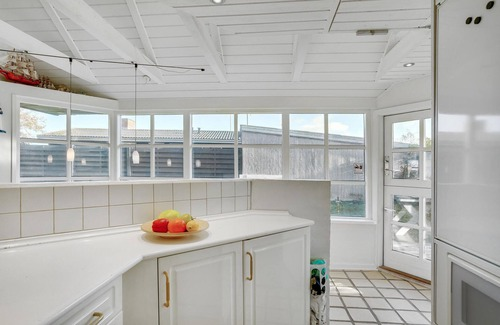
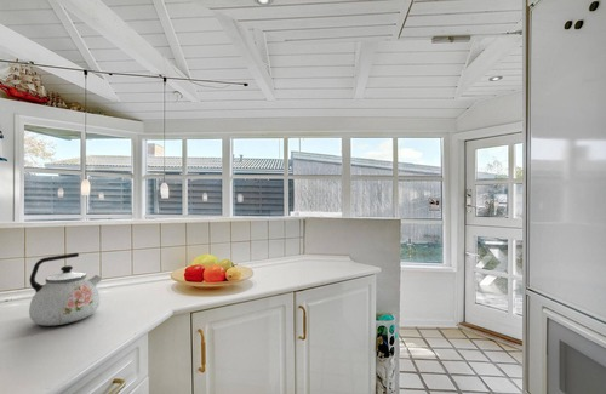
+ kettle (67, 286)
